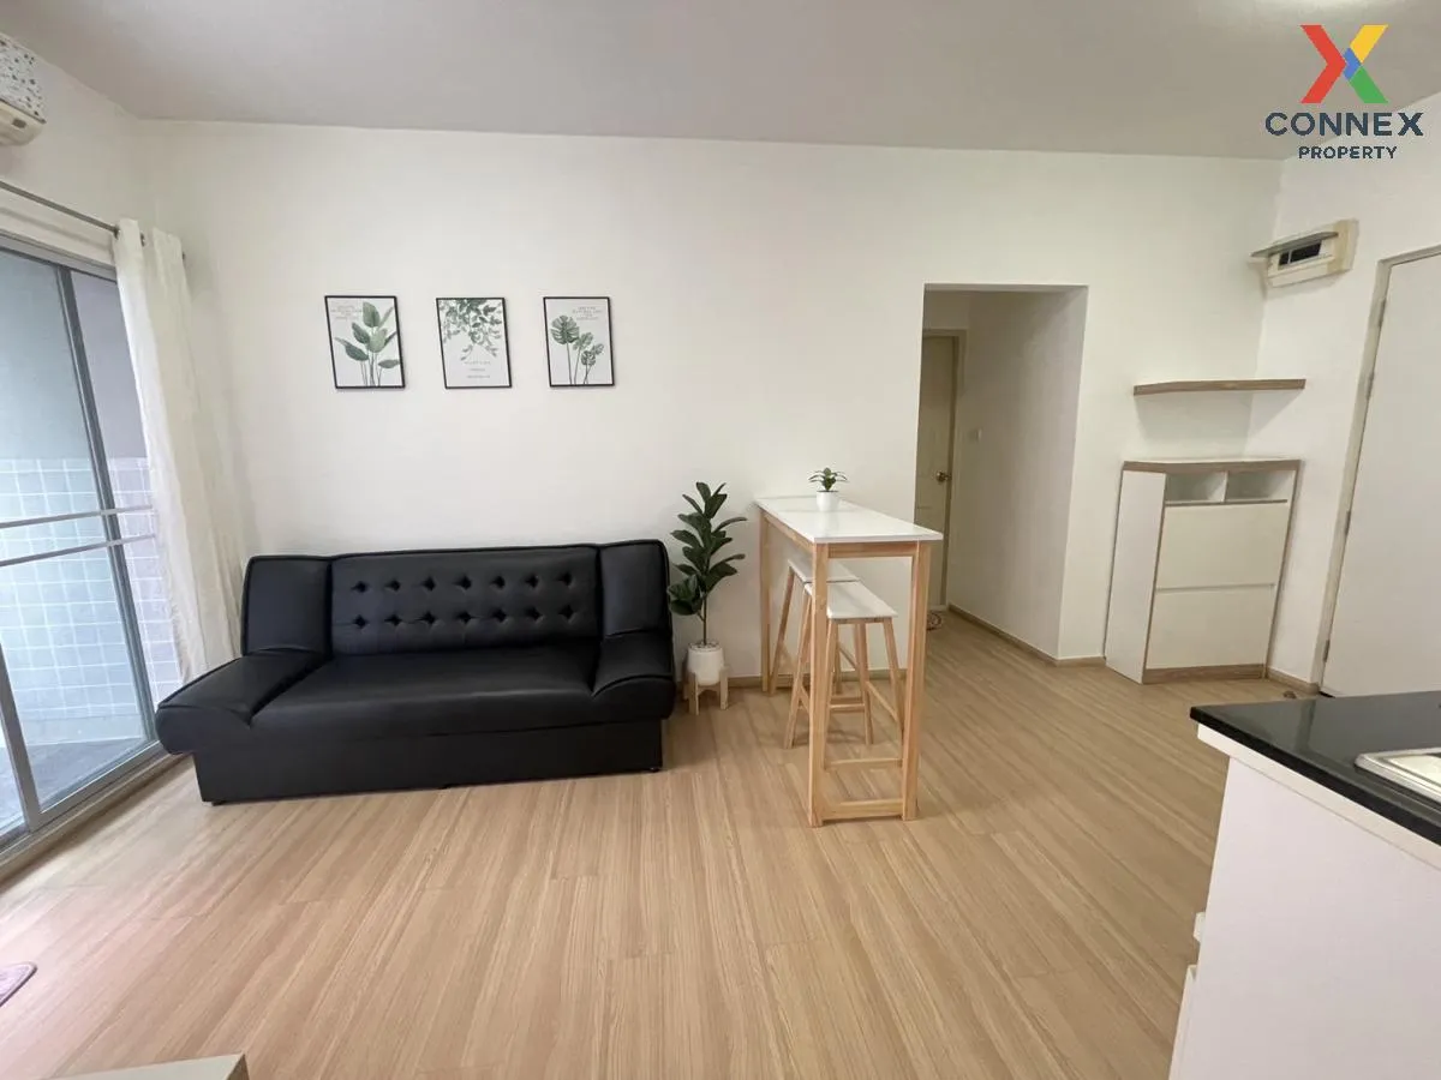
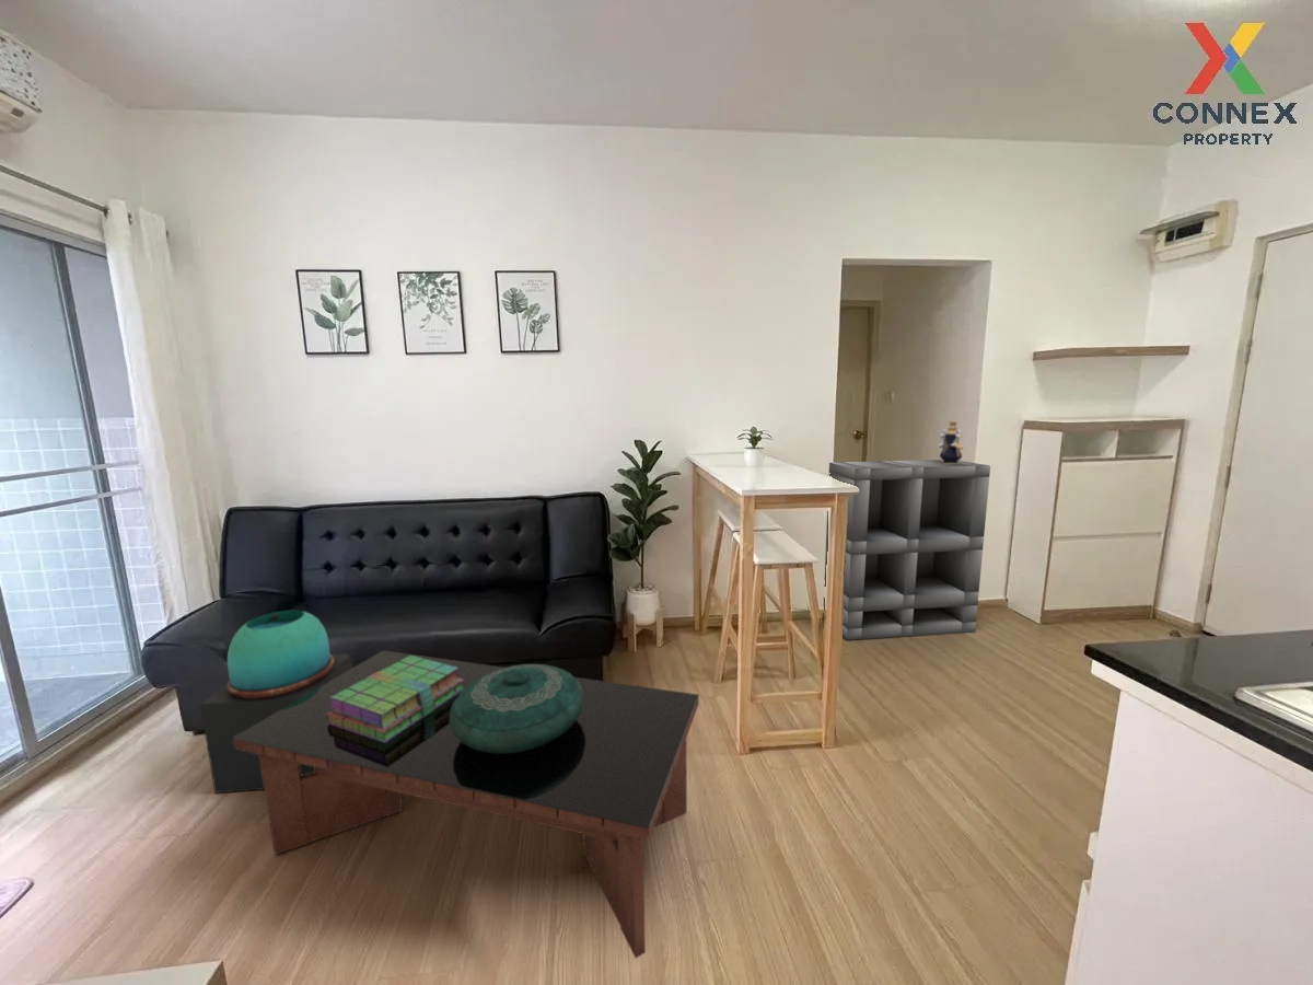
+ decorative vase (951, 441)
+ planter (284, 690)
+ coffee table (484, 774)
+ stack of books (397, 693)
+ shelving unit (900, 546)
+ decorative bowl (518, 698)
